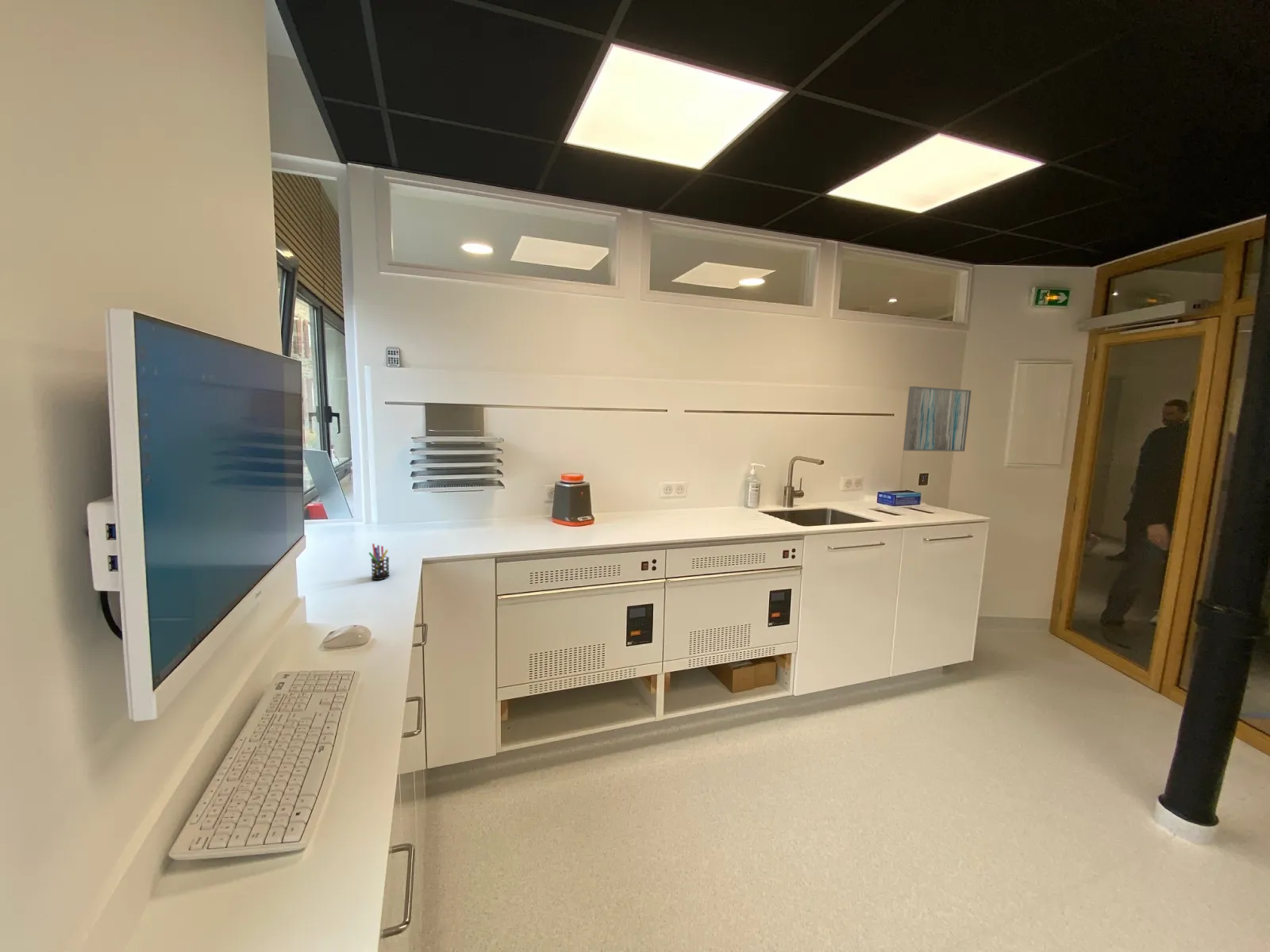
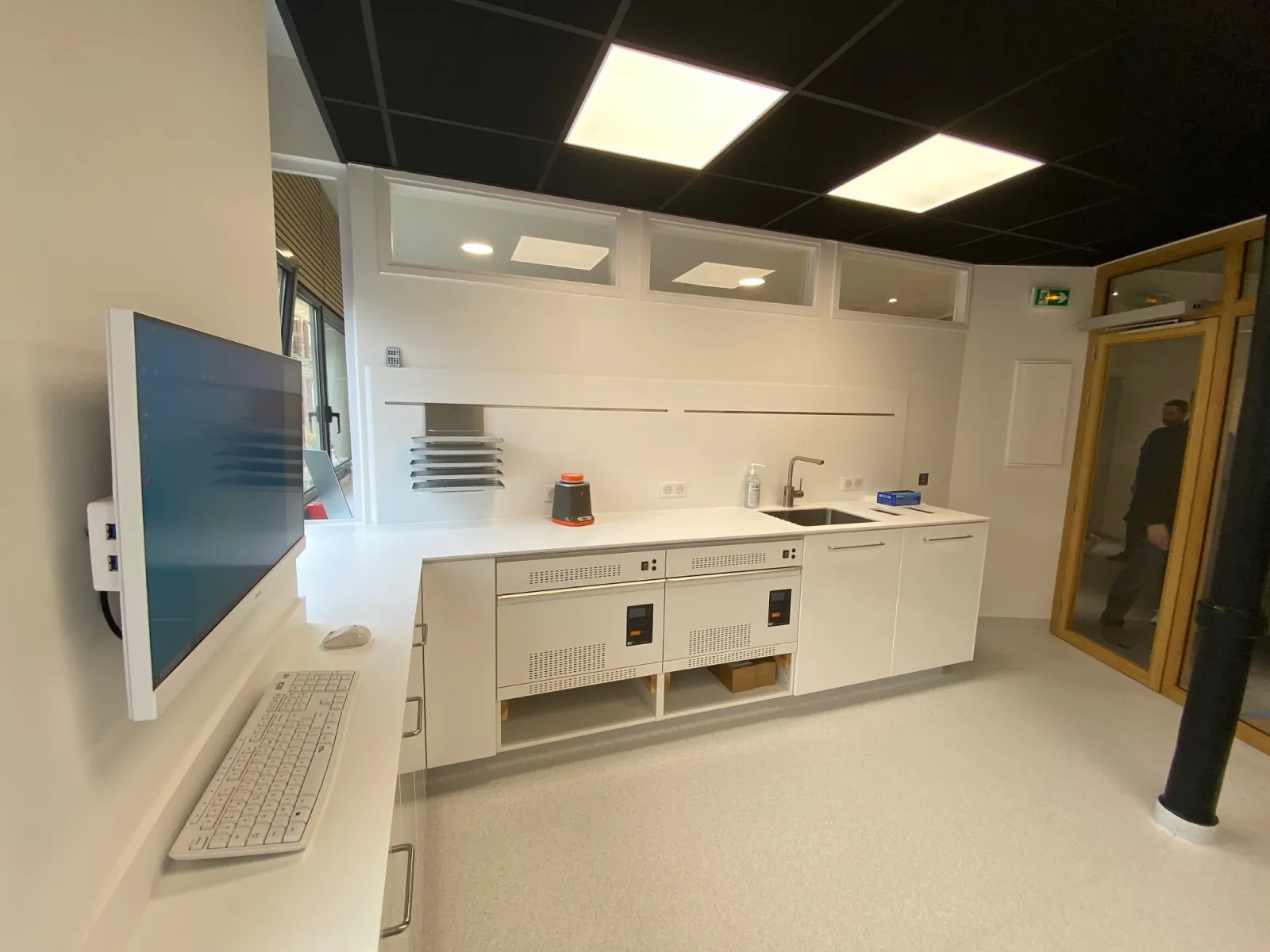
- pen holder (378, 561)
- wall art (937, 420)
